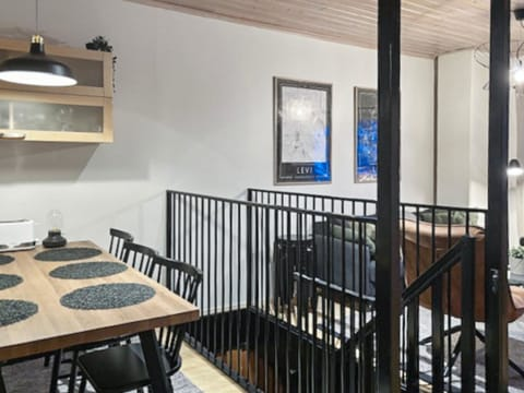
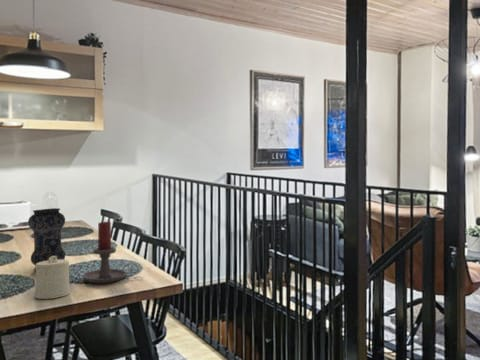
+ vase (47, 239)
+ candle holder (111, 249)
+ candle (52, 275)
